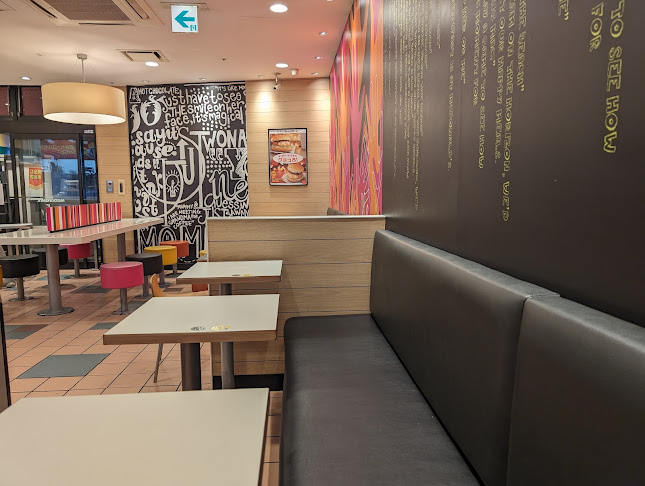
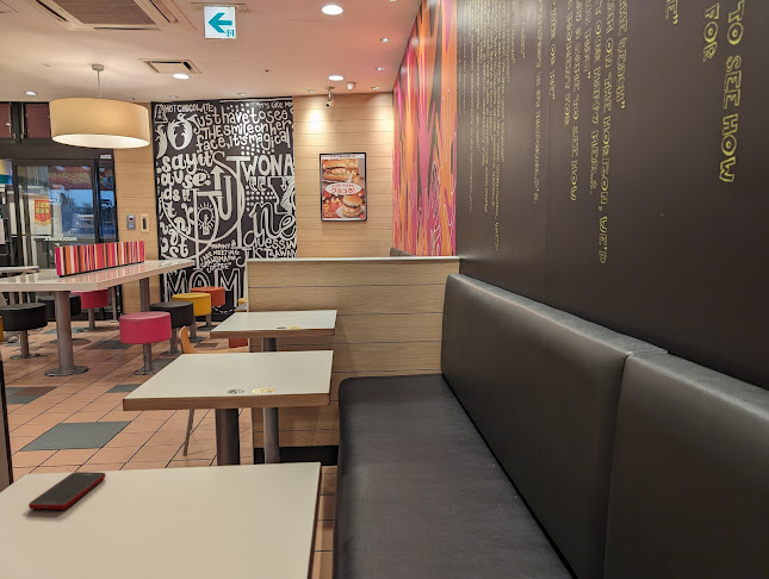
+ cell phone (69, 490)
